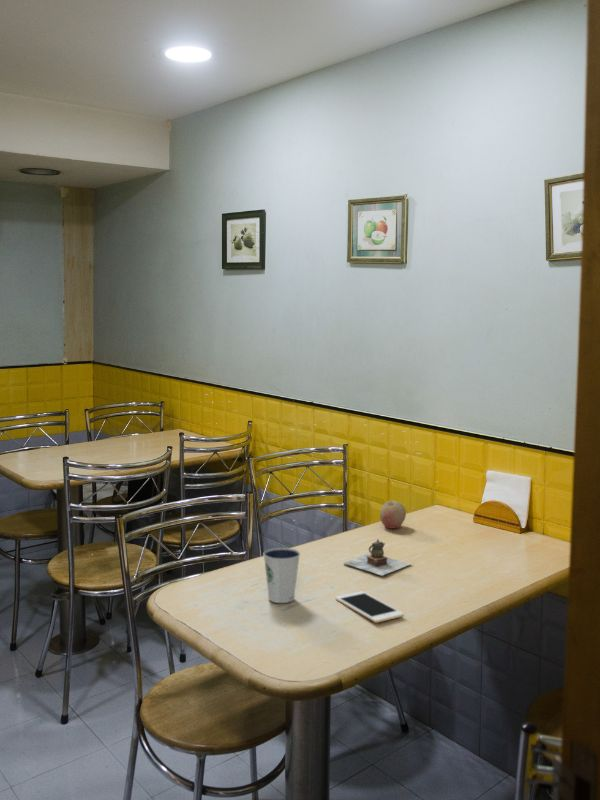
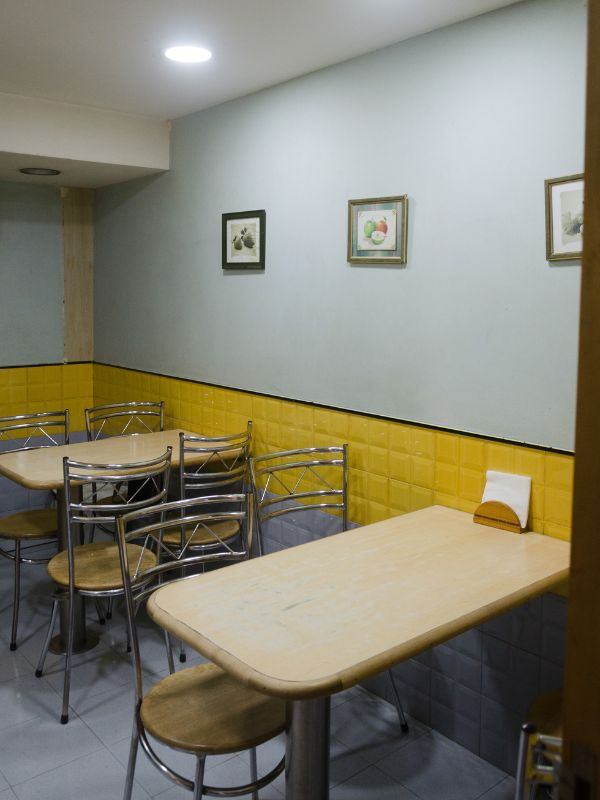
- dixie cup (281, 576)
- teapot (377, 551)
- cell phone (368, 606)
- fruit (392, 514)
